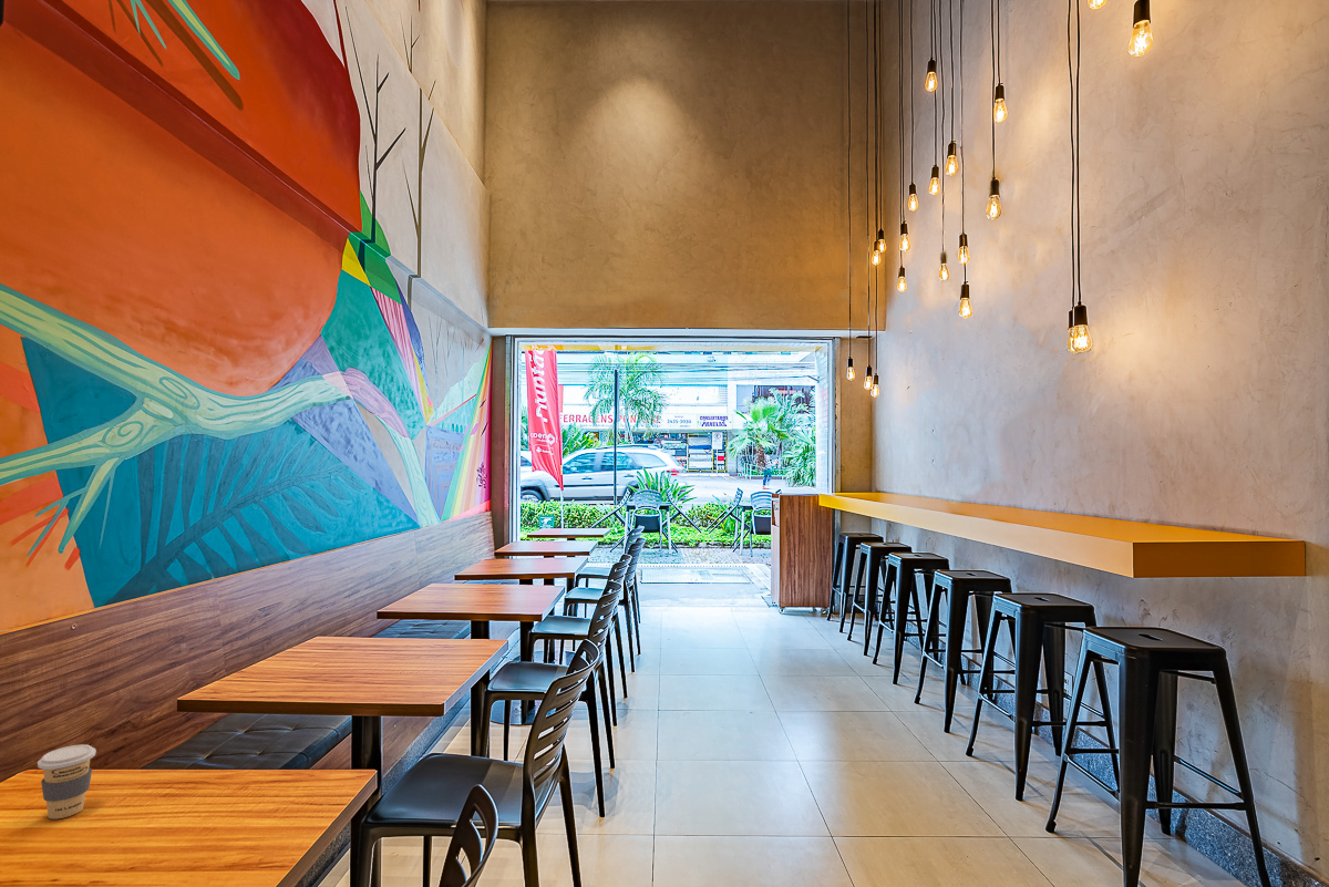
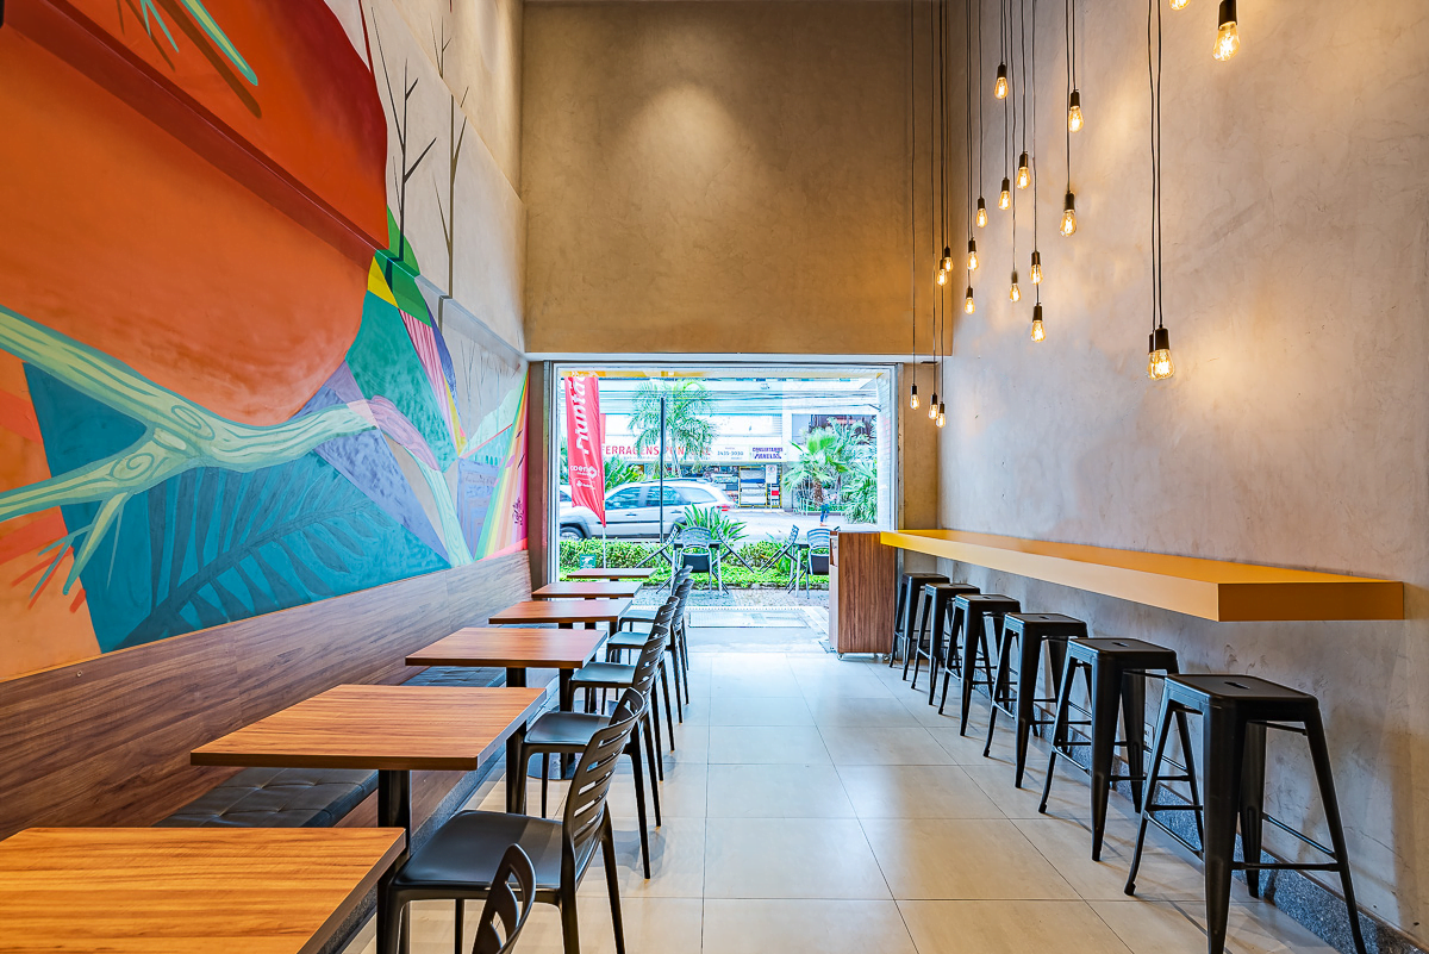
- coffee cup (66, 782)
